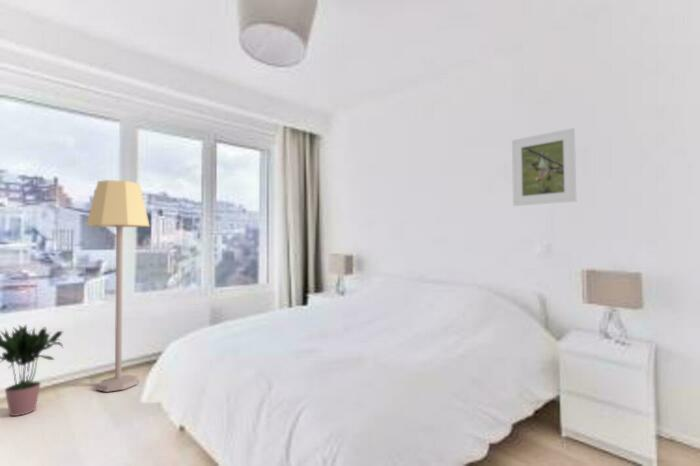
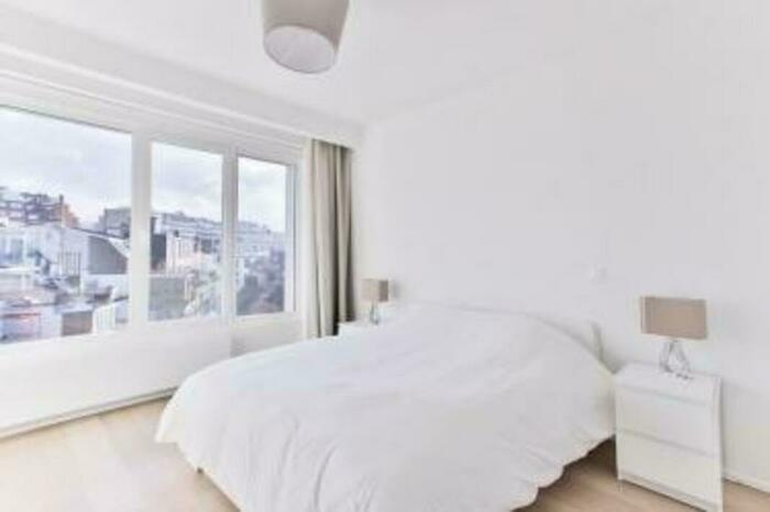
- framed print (542, 169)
- potted plant (28, 365)
- lamp (119, 283)
